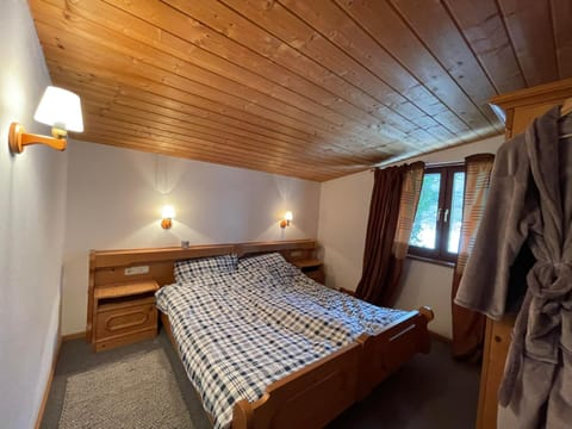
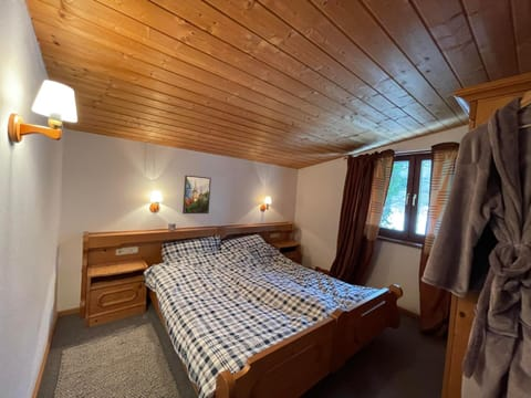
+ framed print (197, 195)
